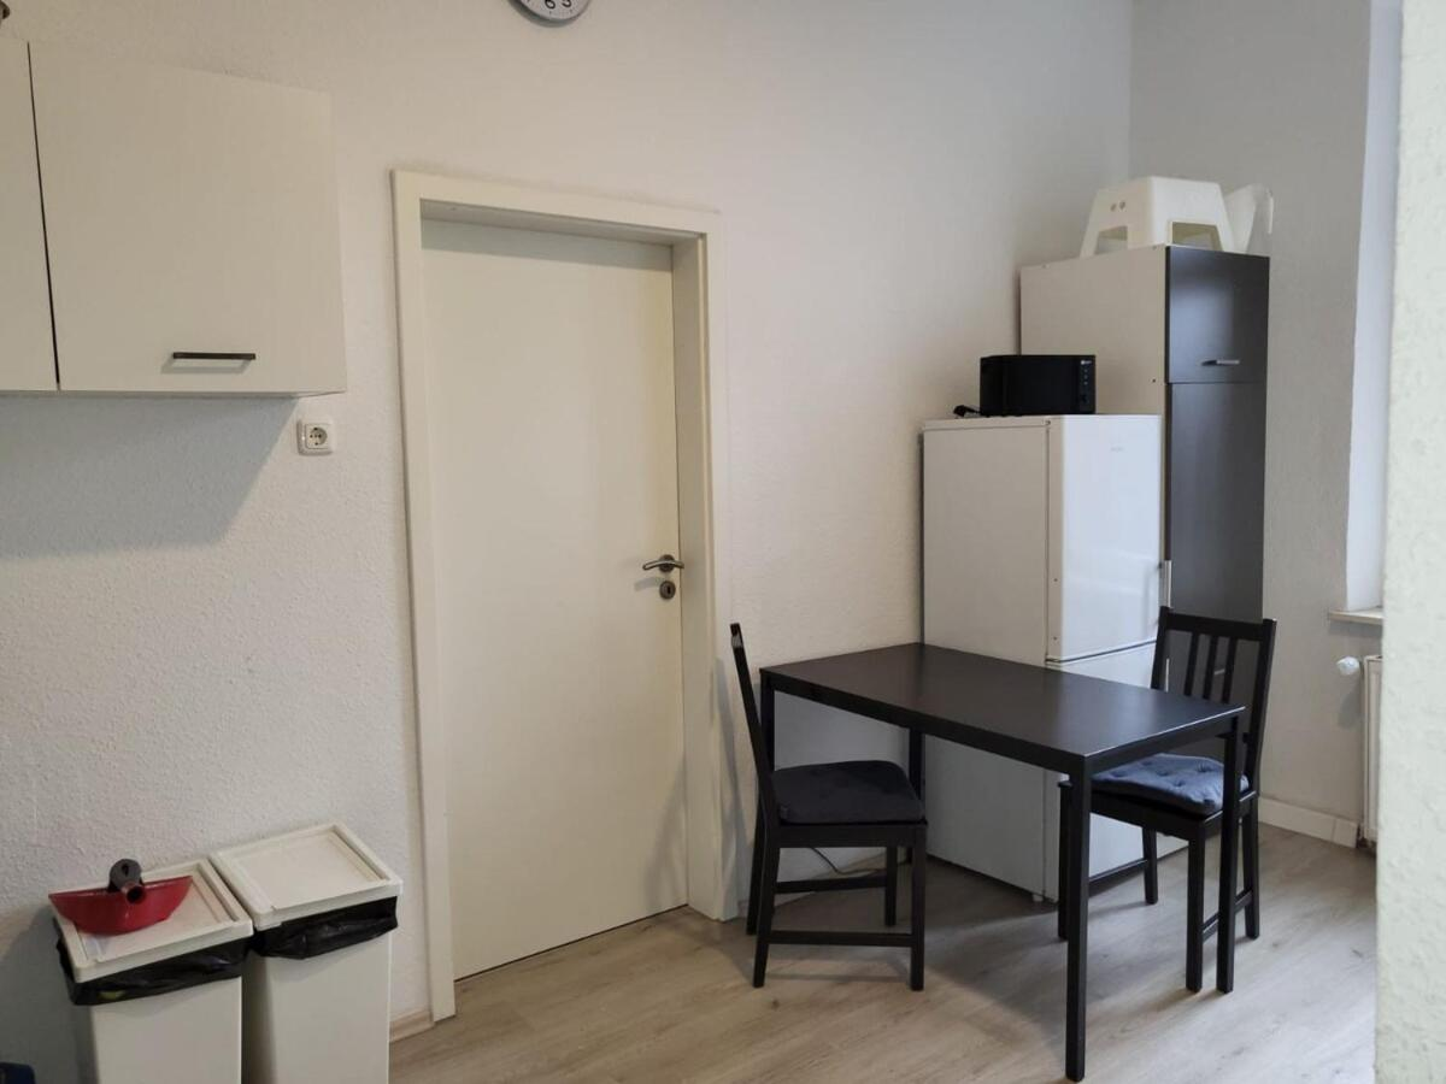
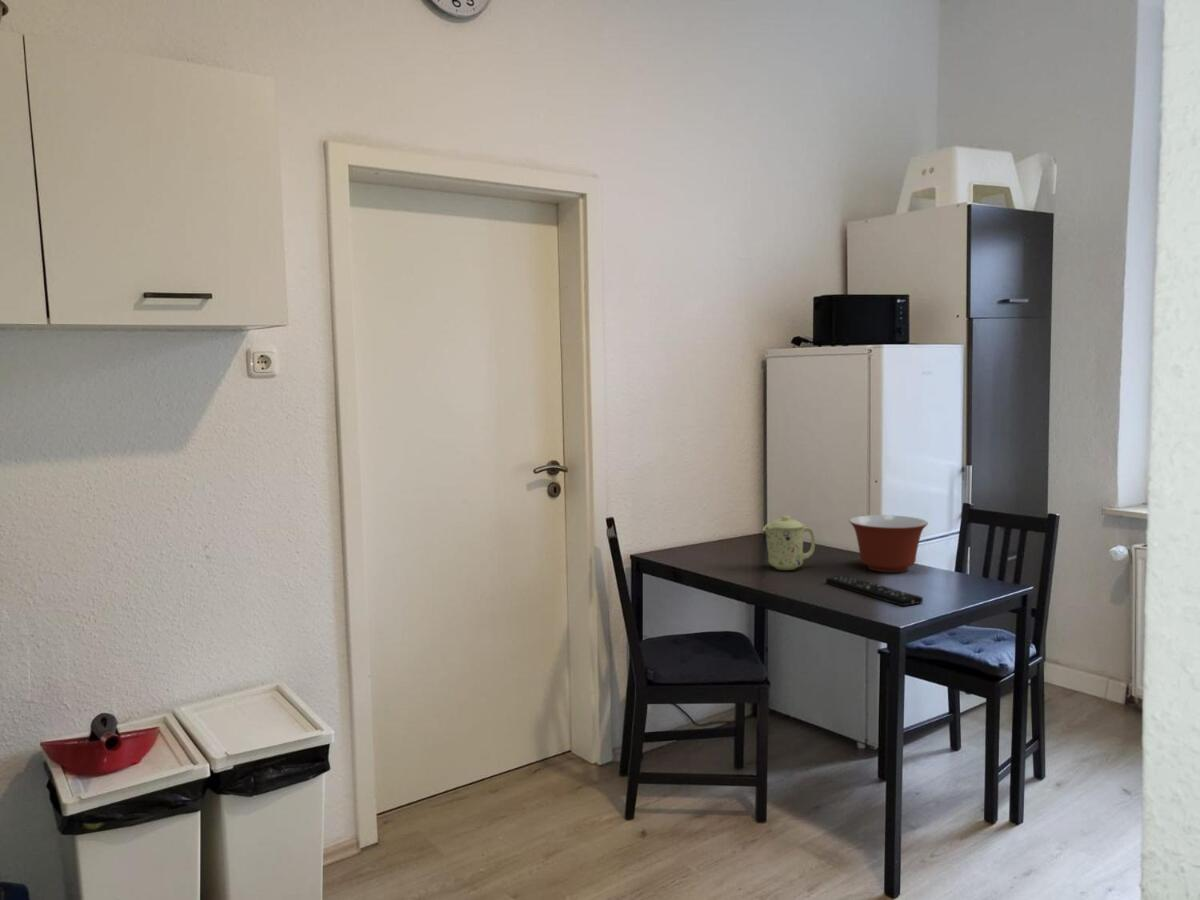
+ mug (788, 541)
+ mixing bowl (887, 544)
+ remote control (872, 589)
